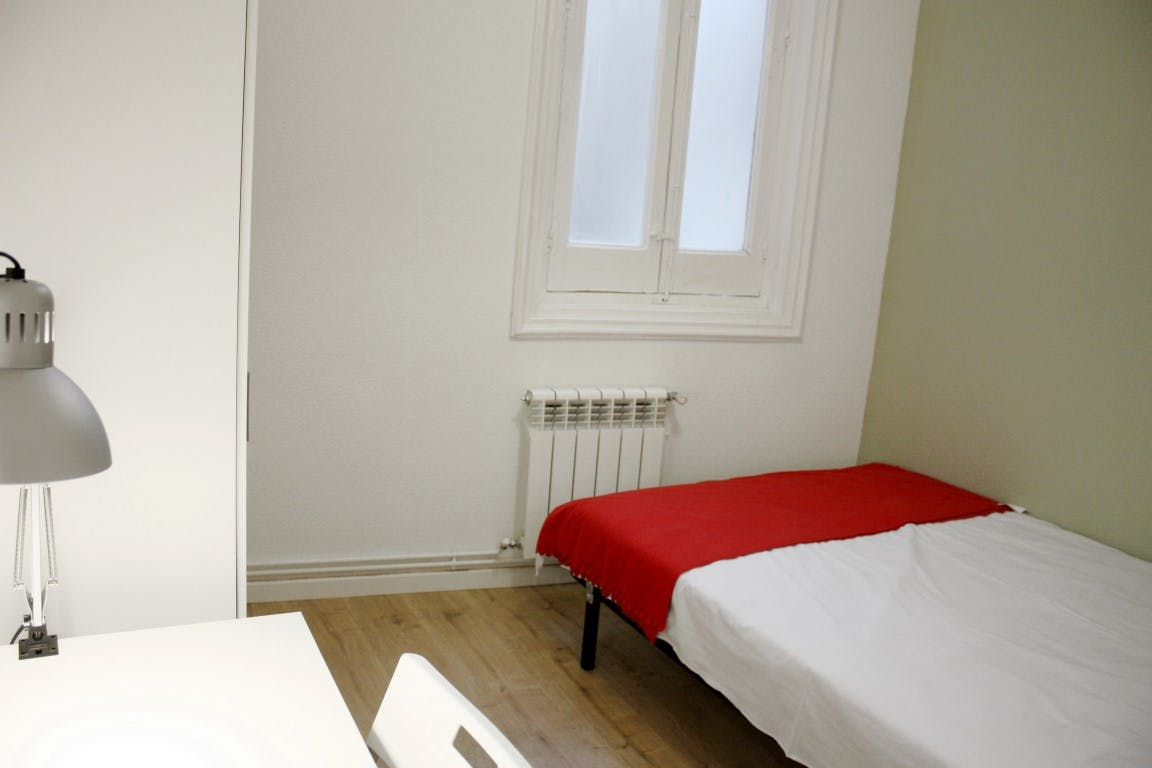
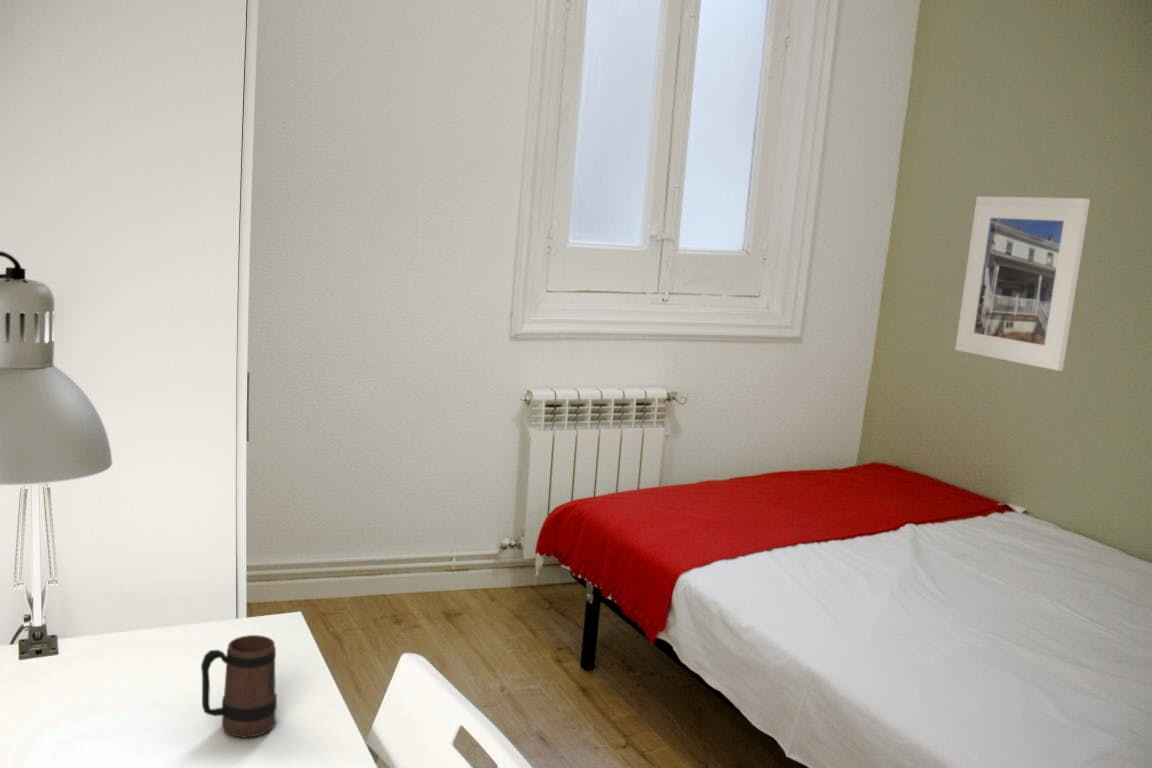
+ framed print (1017, 279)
+ mug (238, 686)
